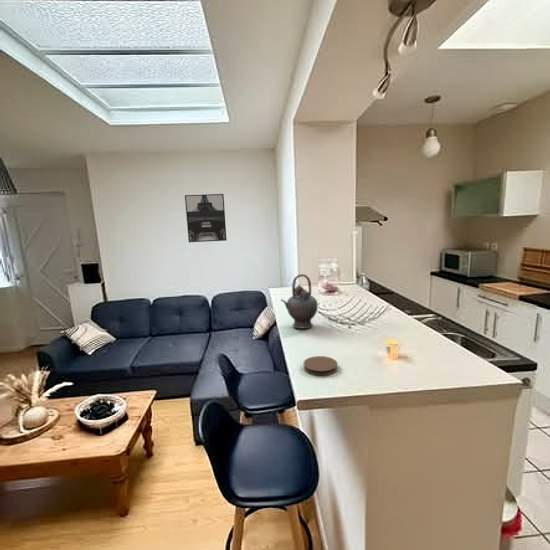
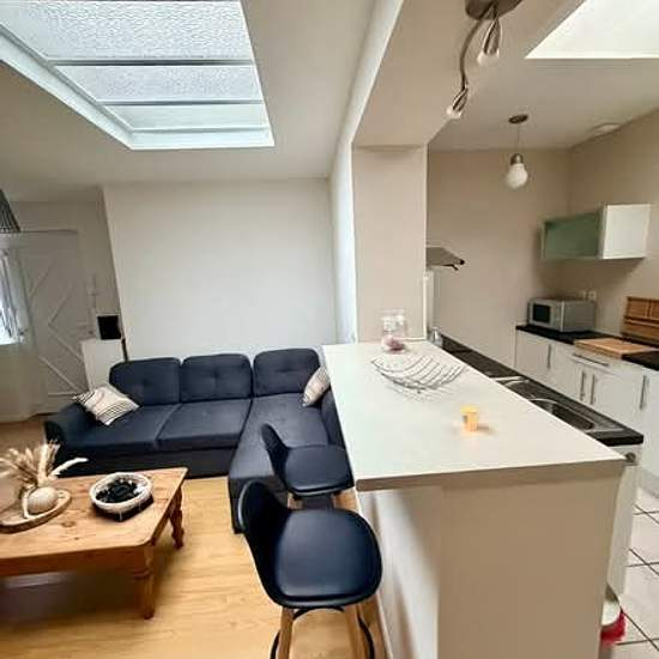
- teapot (298, 300)
- wall art (206, 218)
- coaster (320, 365)
